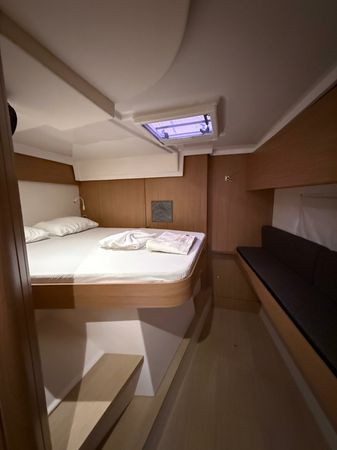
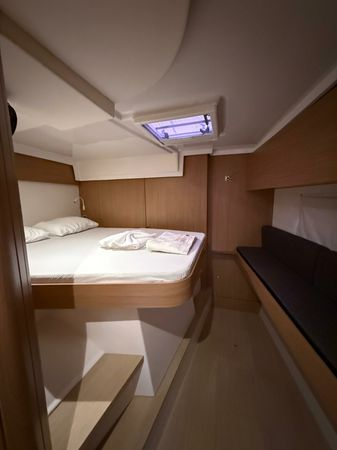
- wall art (162, 211)
